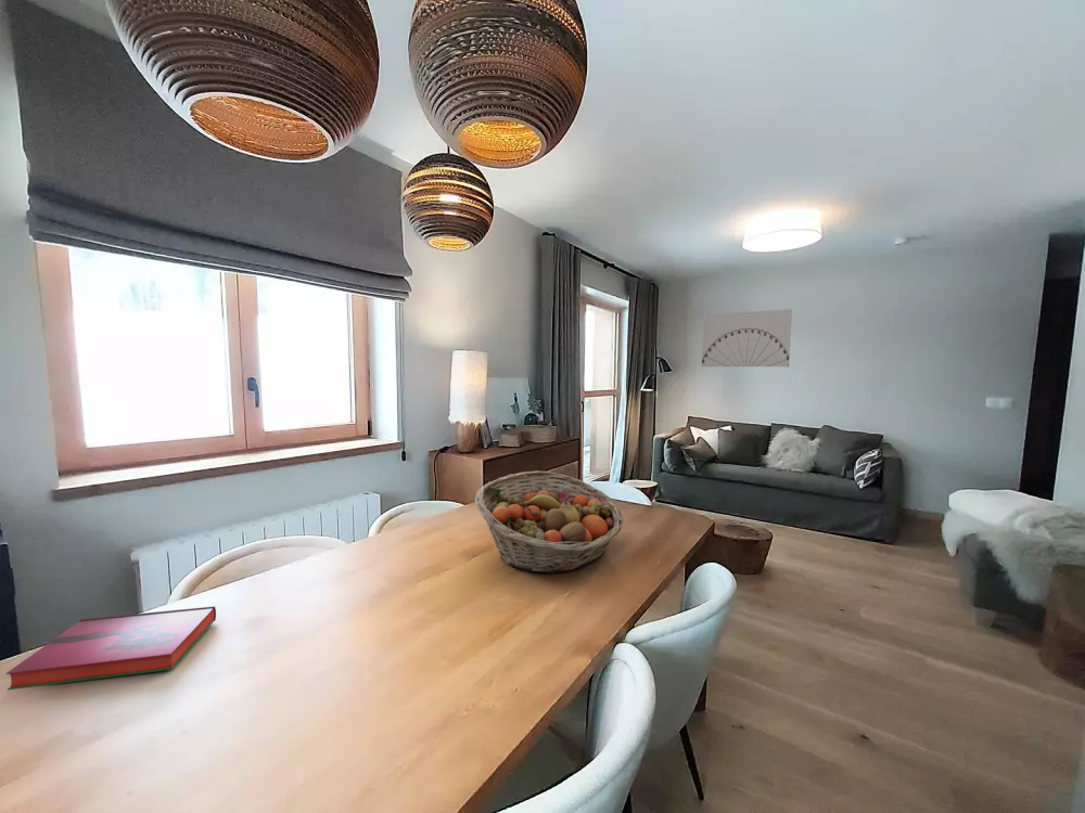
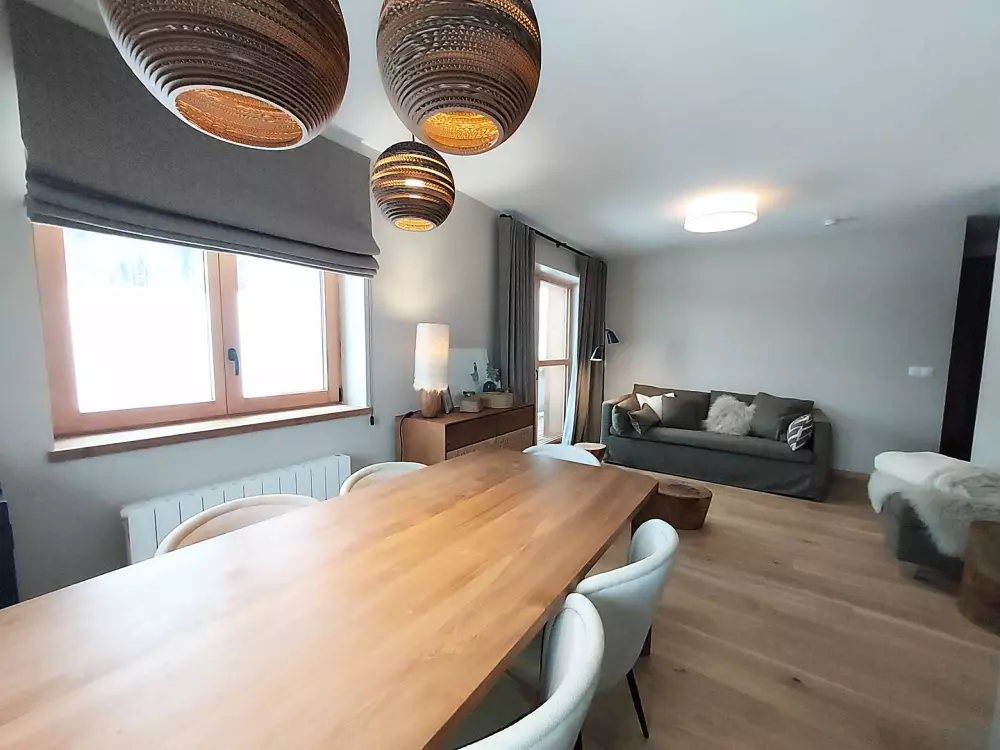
- hardback book (124, 642)
- wall art (744, 339)
- fruit basket (550, 517)
